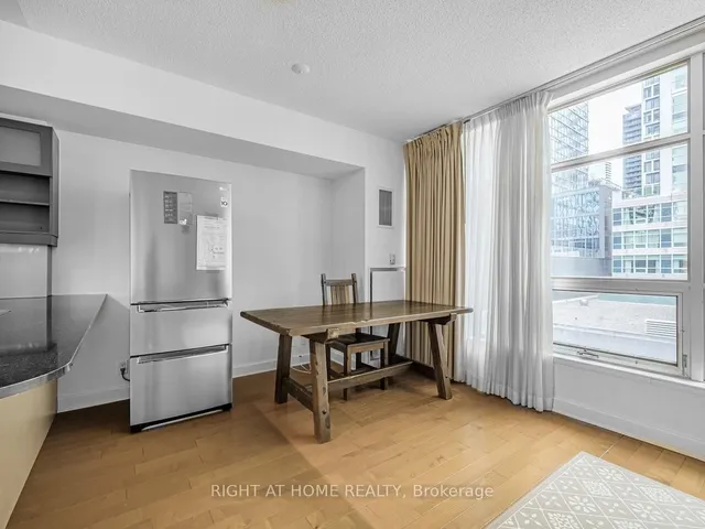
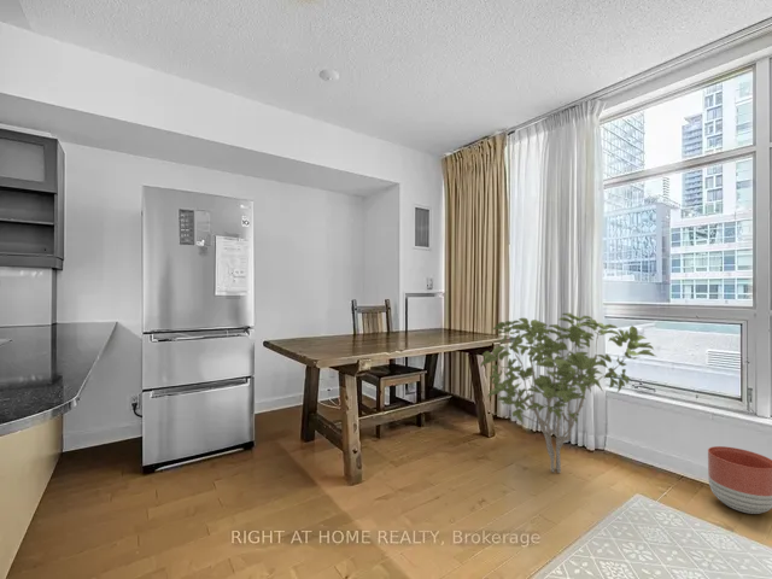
+ planter (741, 481)
+ shrub (558, 392)
